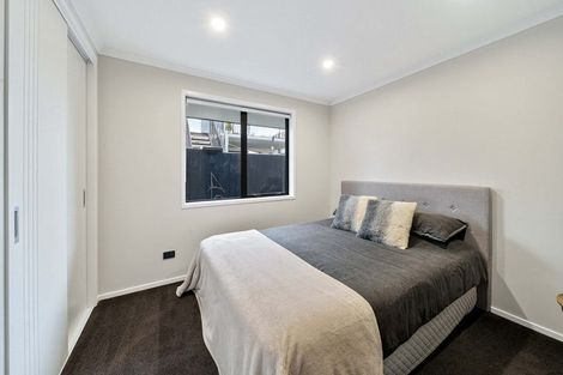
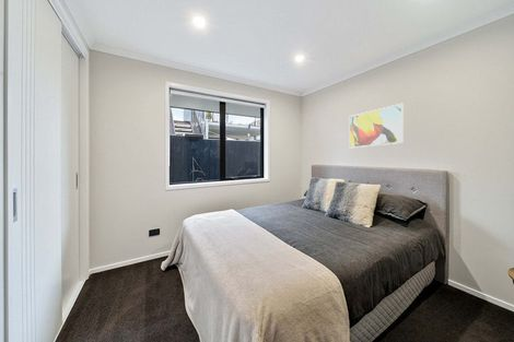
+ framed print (373, 128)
